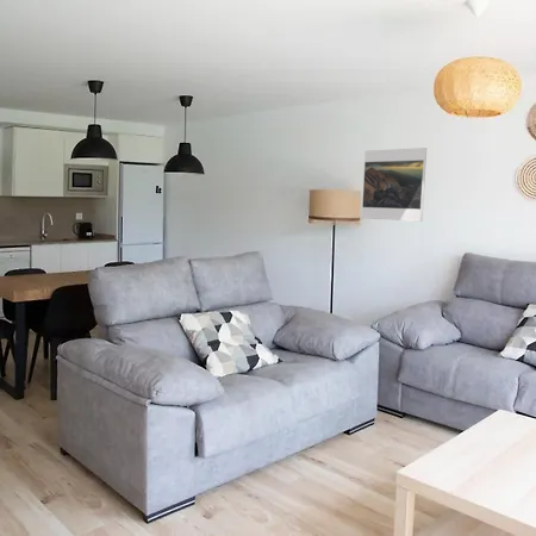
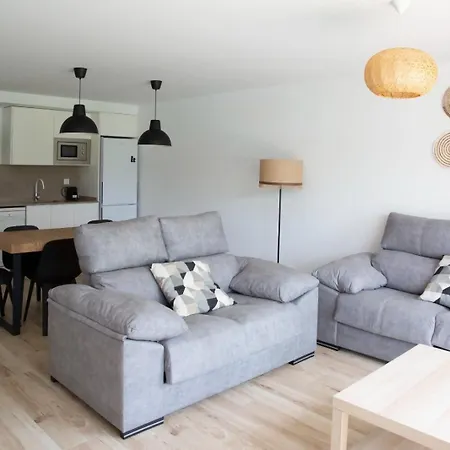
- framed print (392, 185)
